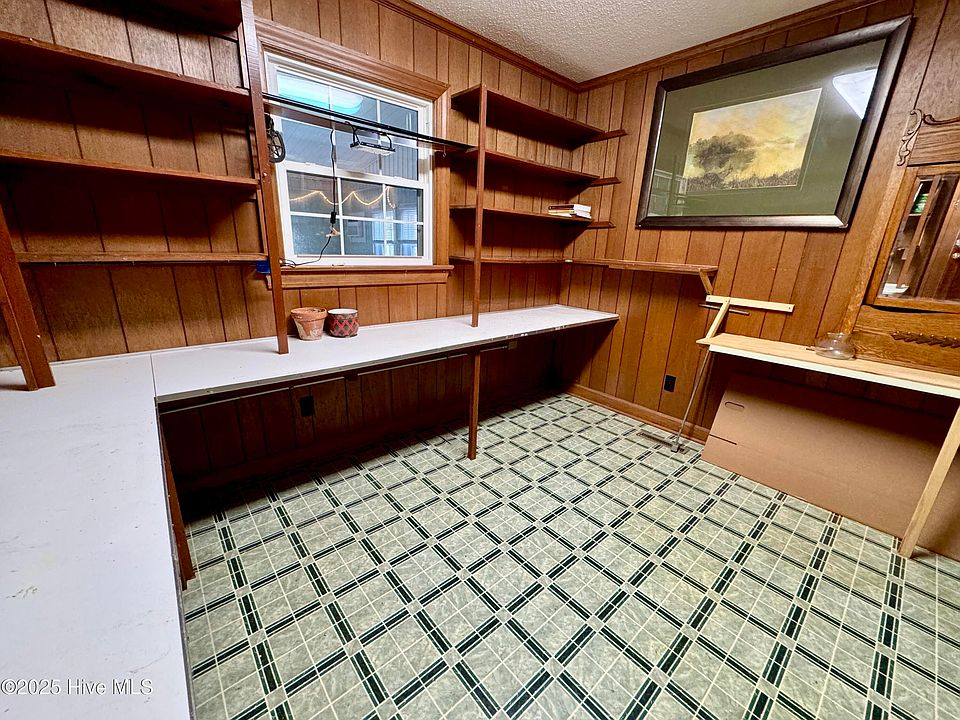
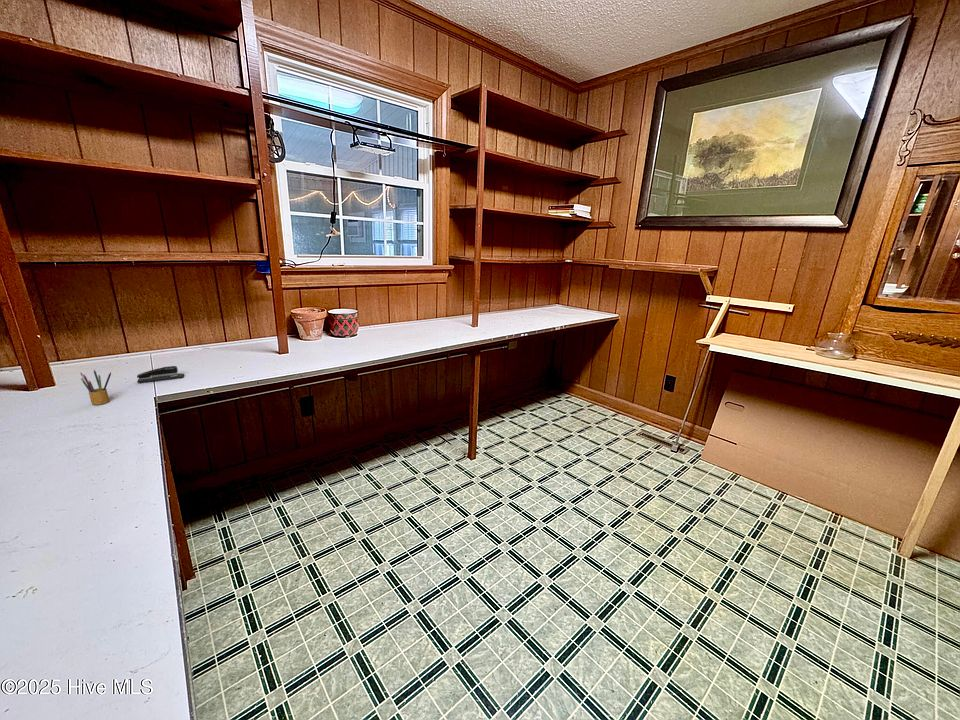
+ stapler (160, 373)
+ pencil box (99, 387)
